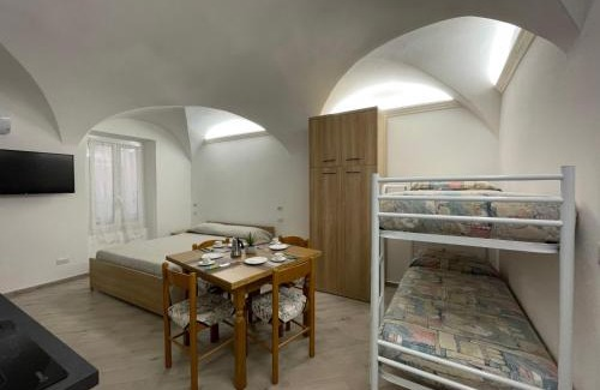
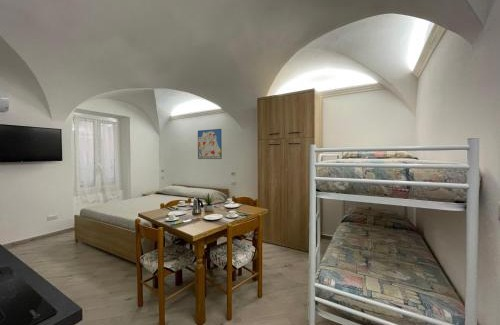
+ wall art (209, 144)
